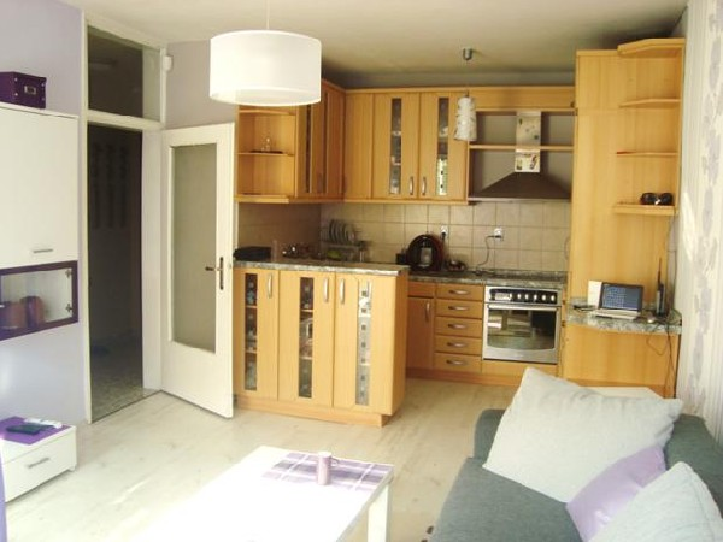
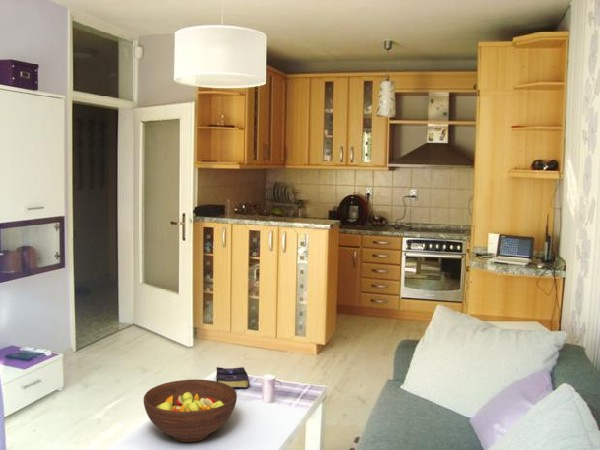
+ book (232, 377)
+ fruit bowl (190, 415)
